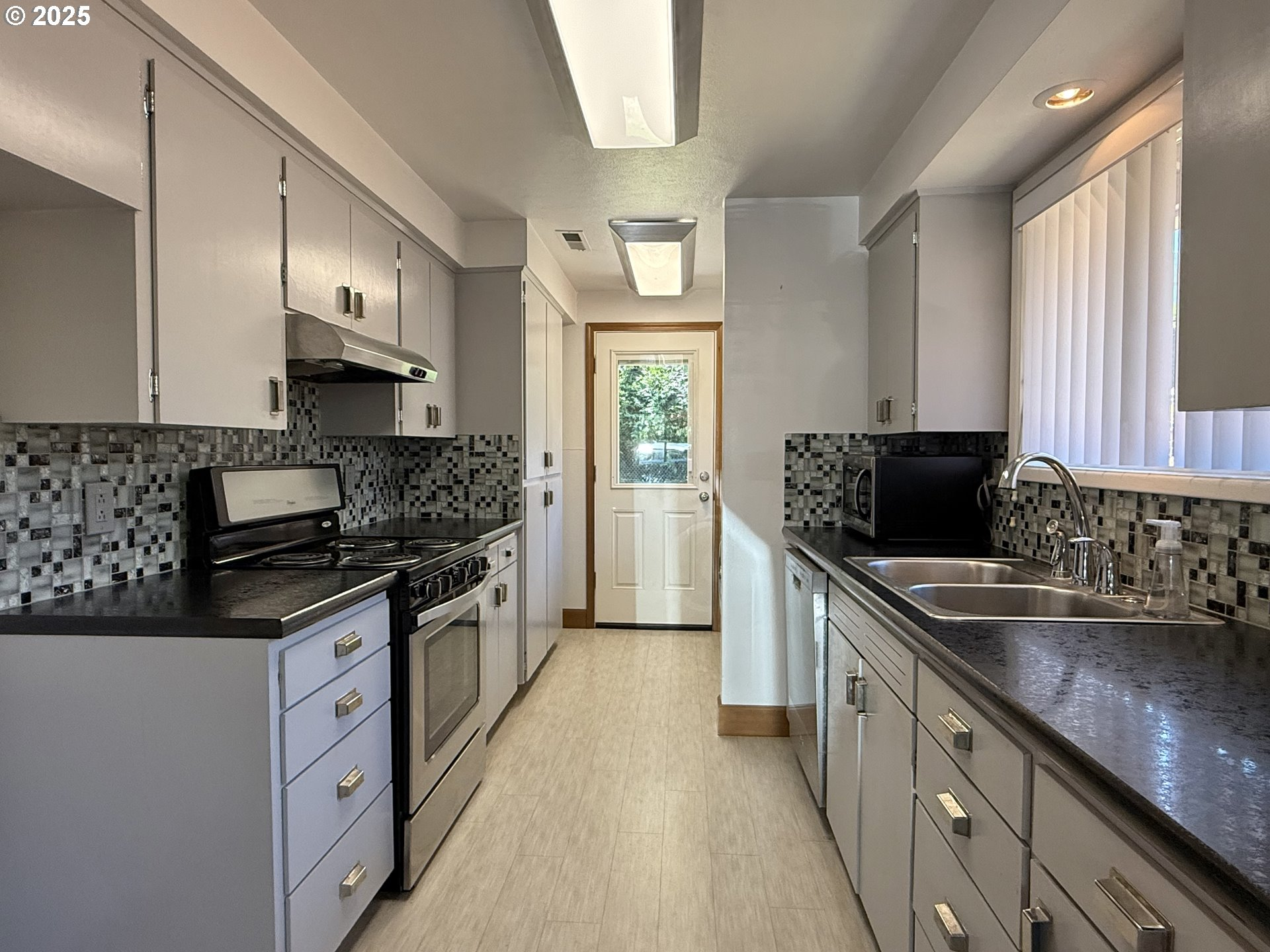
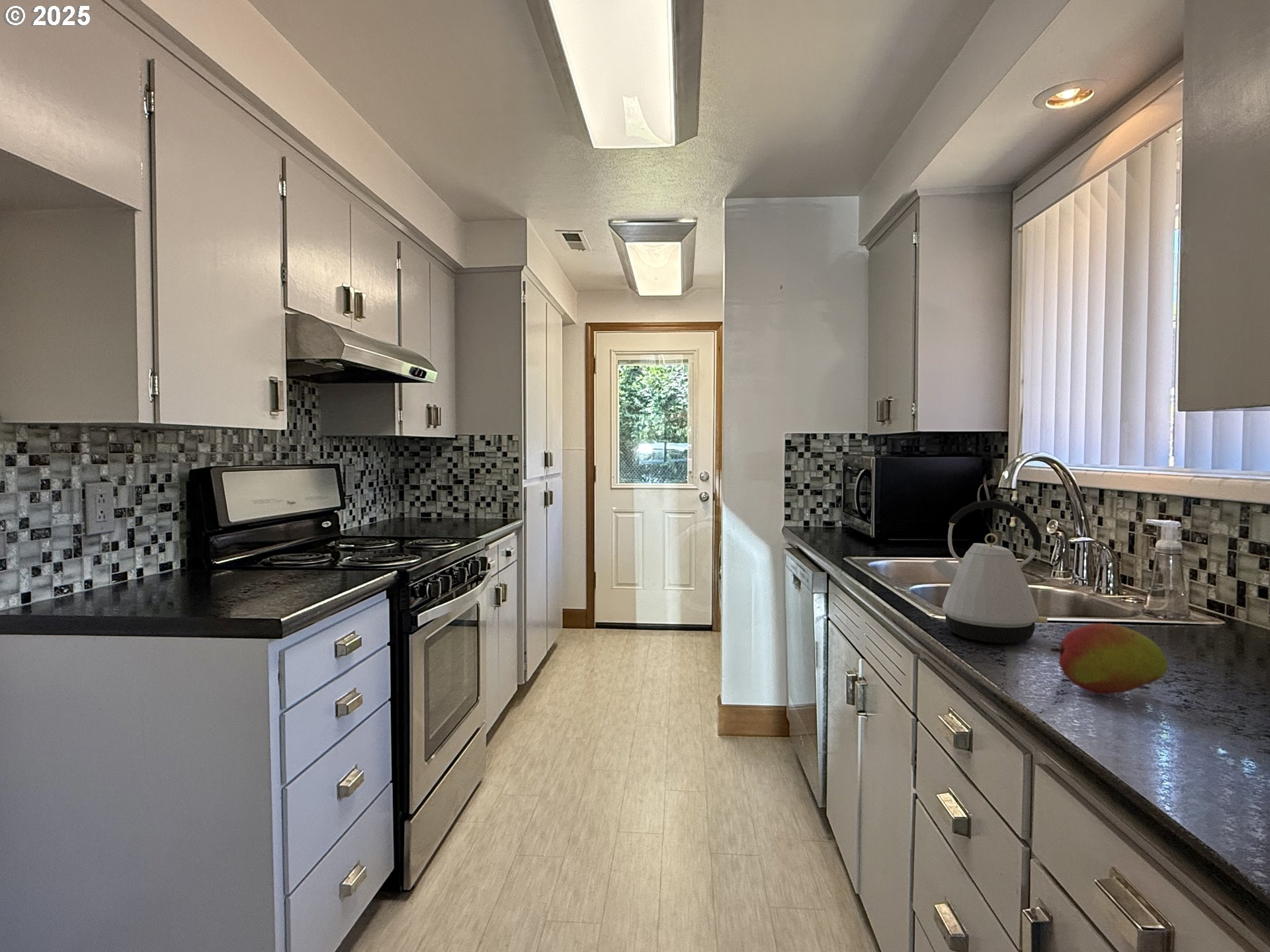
+ kettle (987, 567)
+ fruit (1106, 658)
